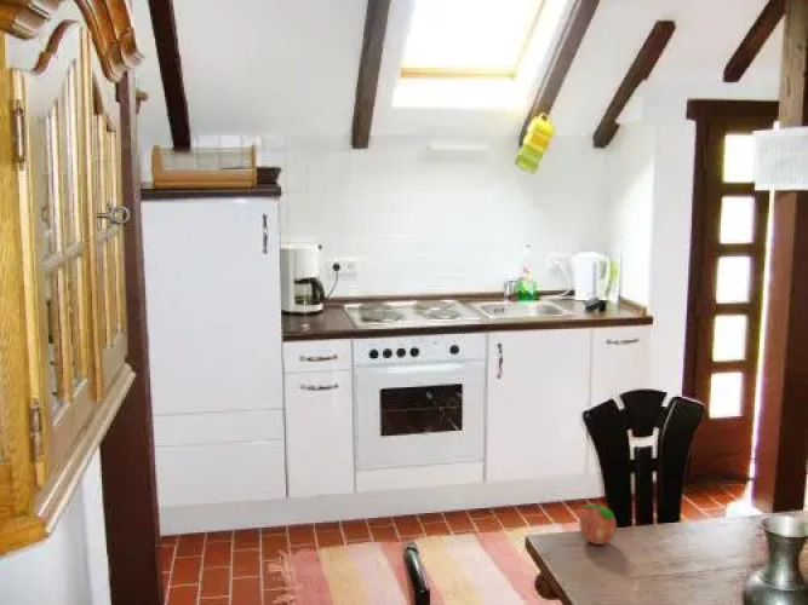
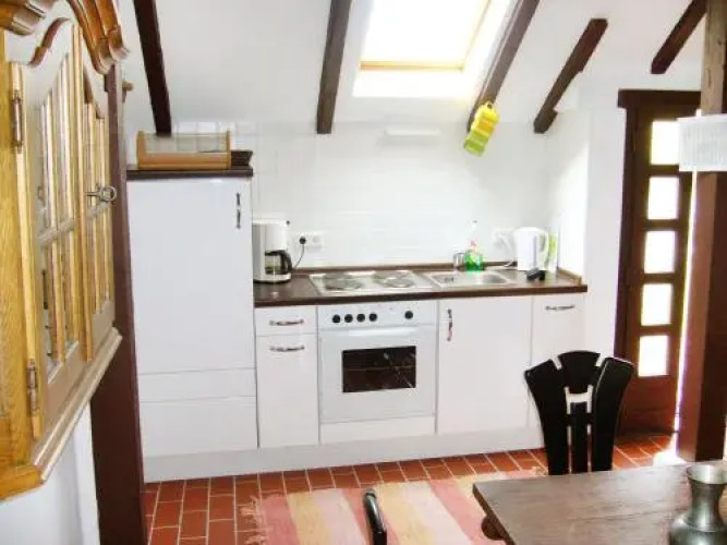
- fruit (597, 522)
